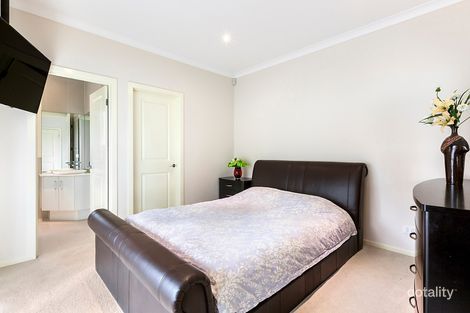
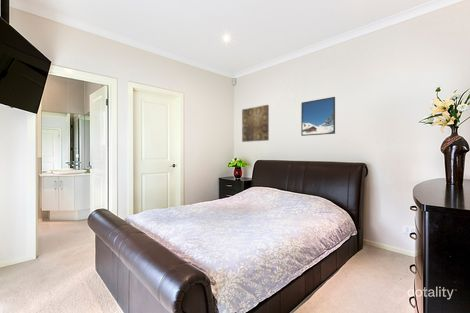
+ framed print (317, 117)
+ wall art (254, 124)
